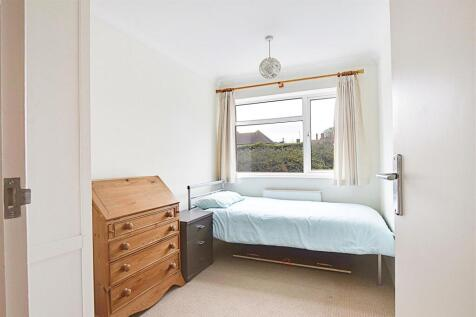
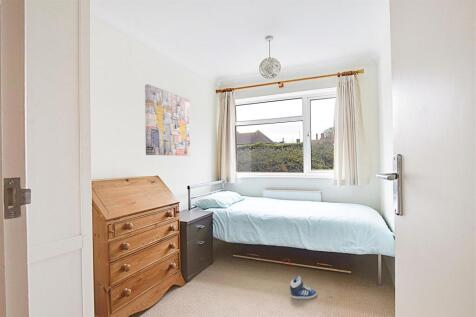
+ sneaker (303, 286)
+ wall art (170, 124)
